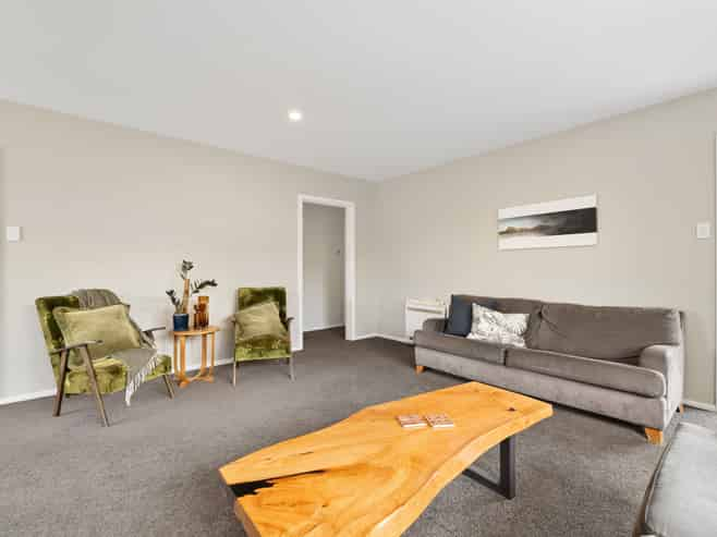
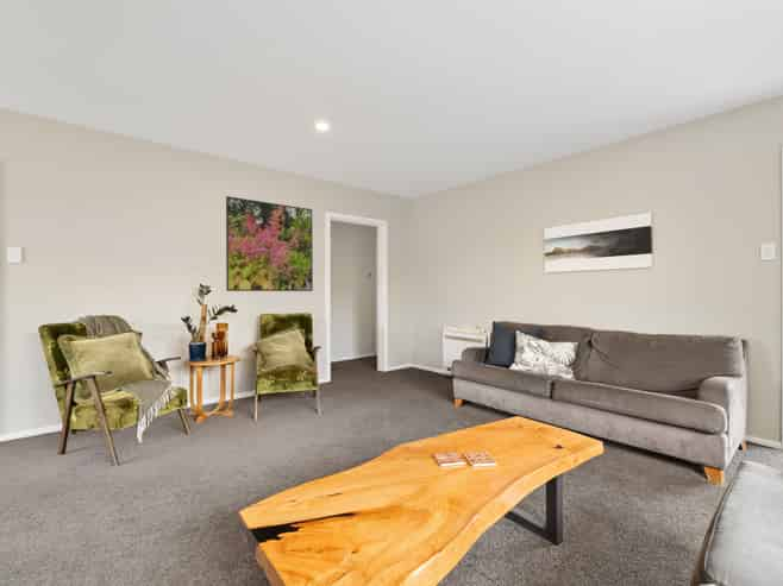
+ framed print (271, 246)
